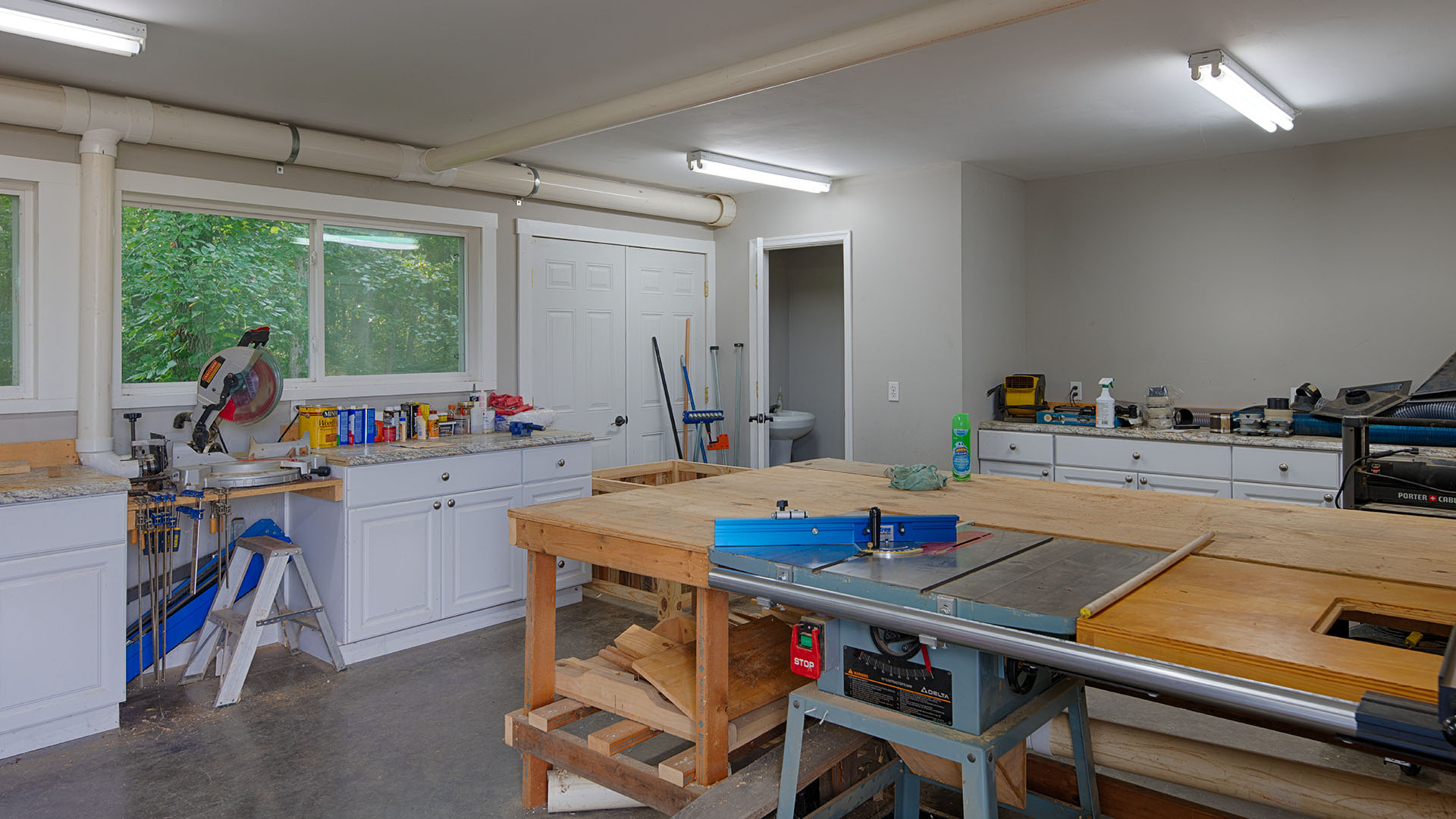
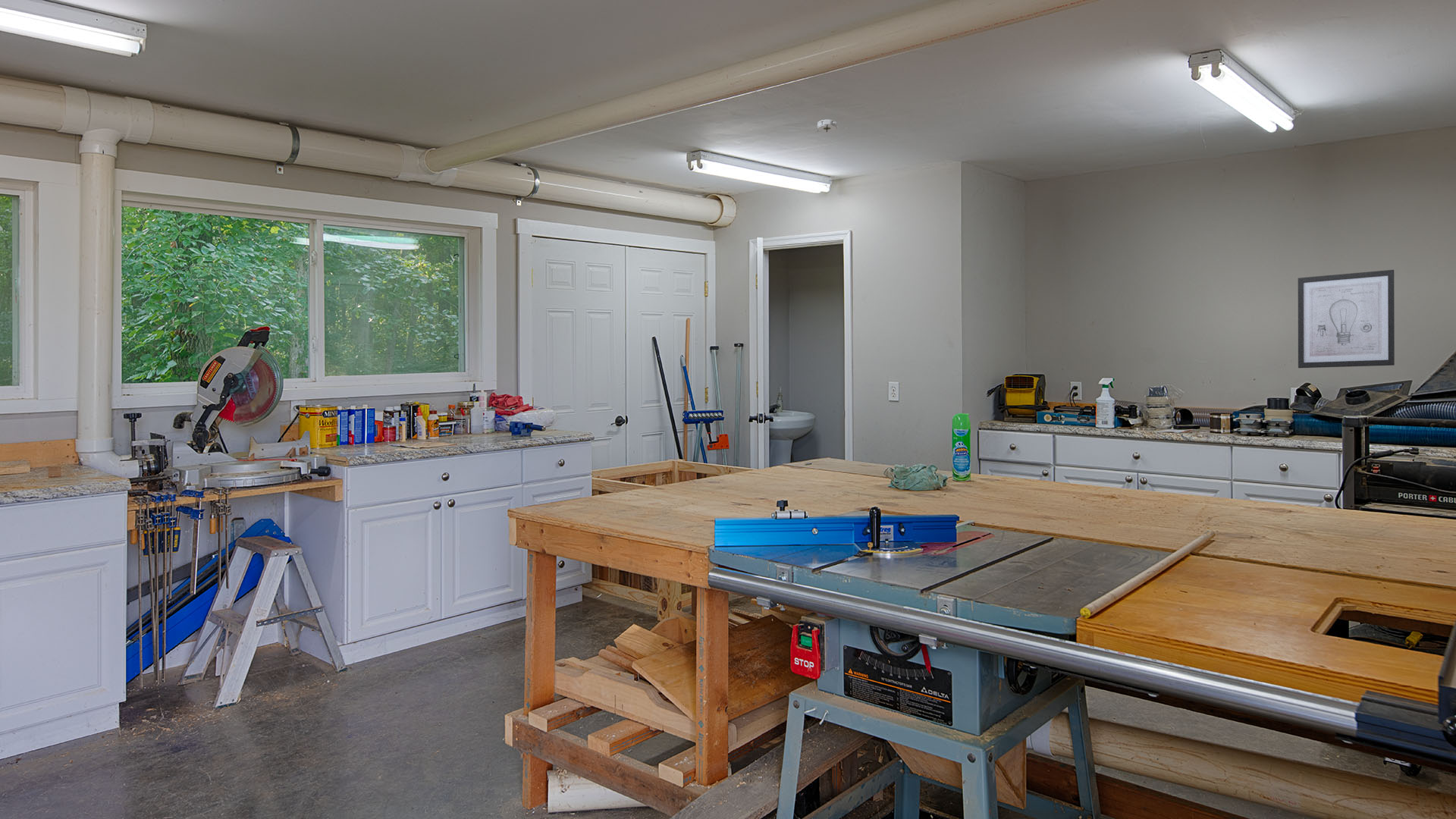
+ smoke detector (826, 126)
+ wall art (1345, 320)
